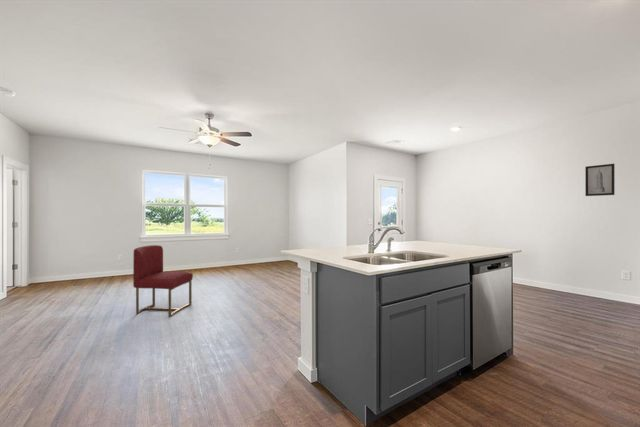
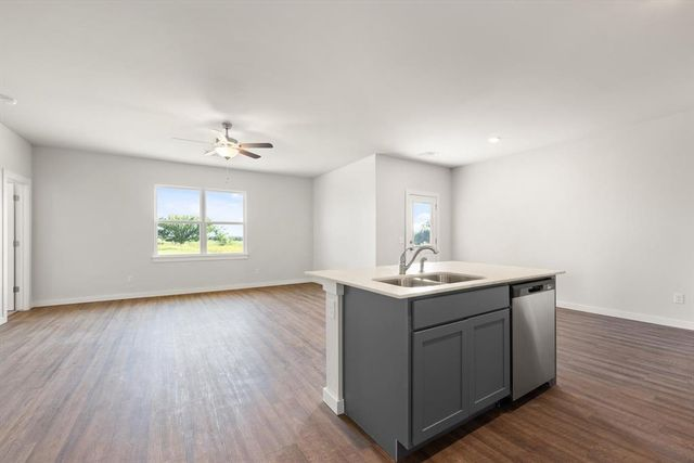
- chair (162, 278)
- wall art (599, 180)
